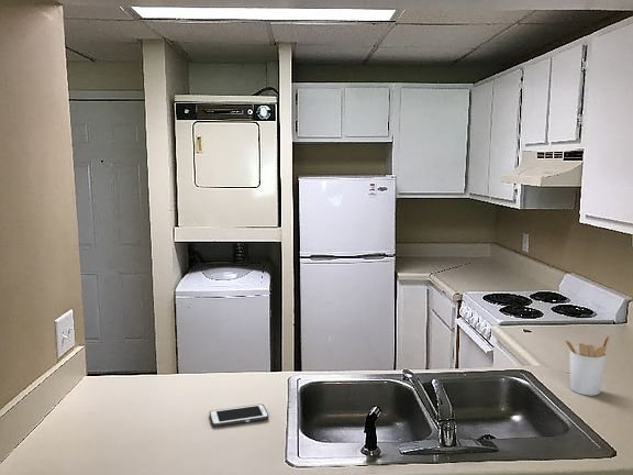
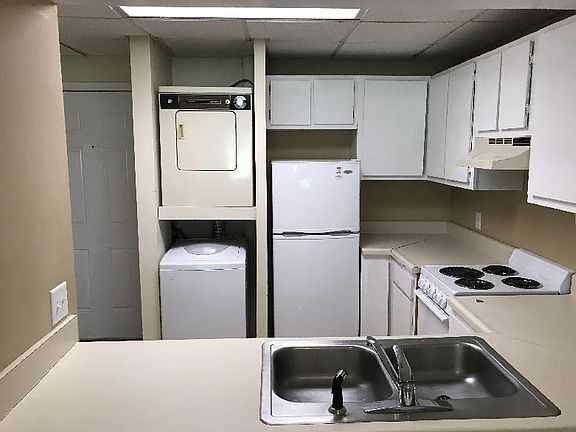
- utensil holder (588, 364)
- cell phone (238, 415)
